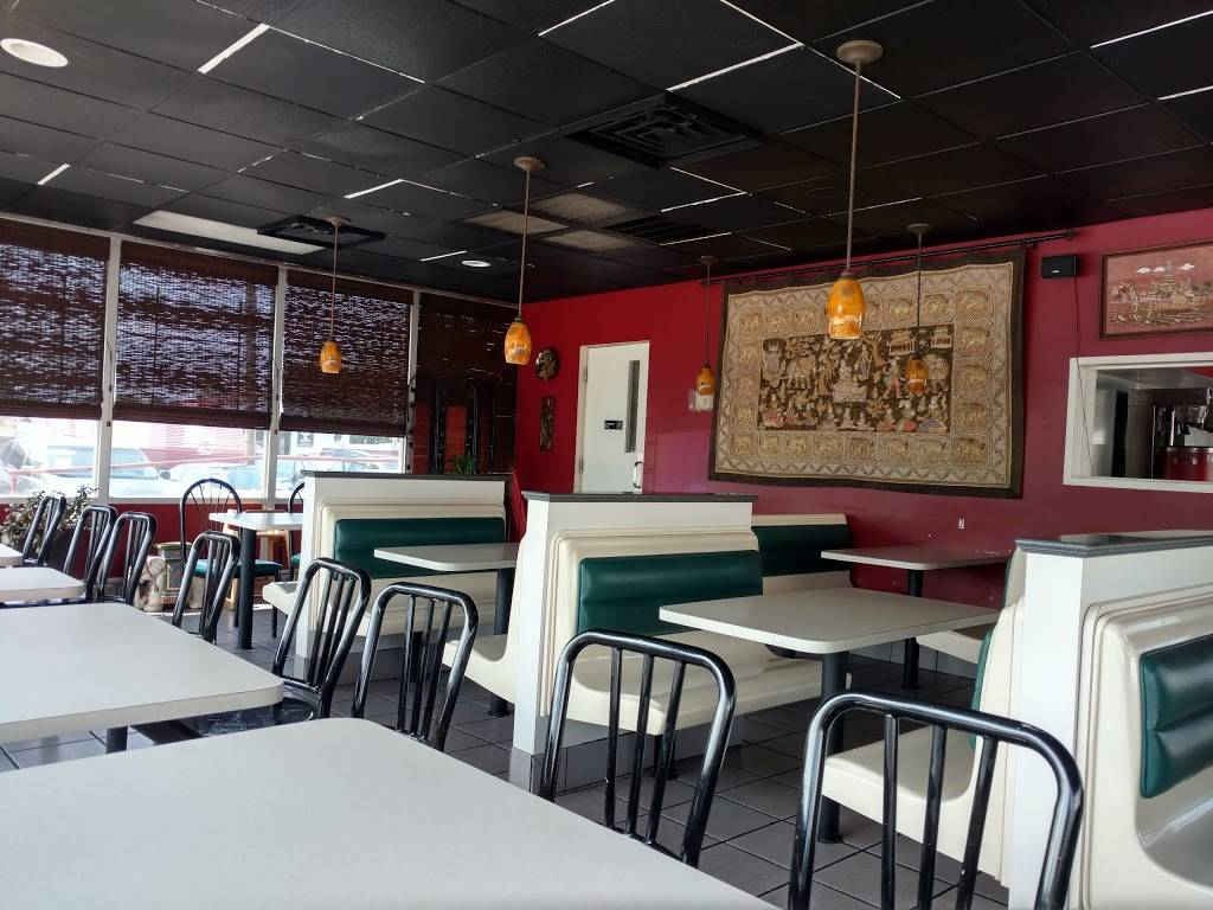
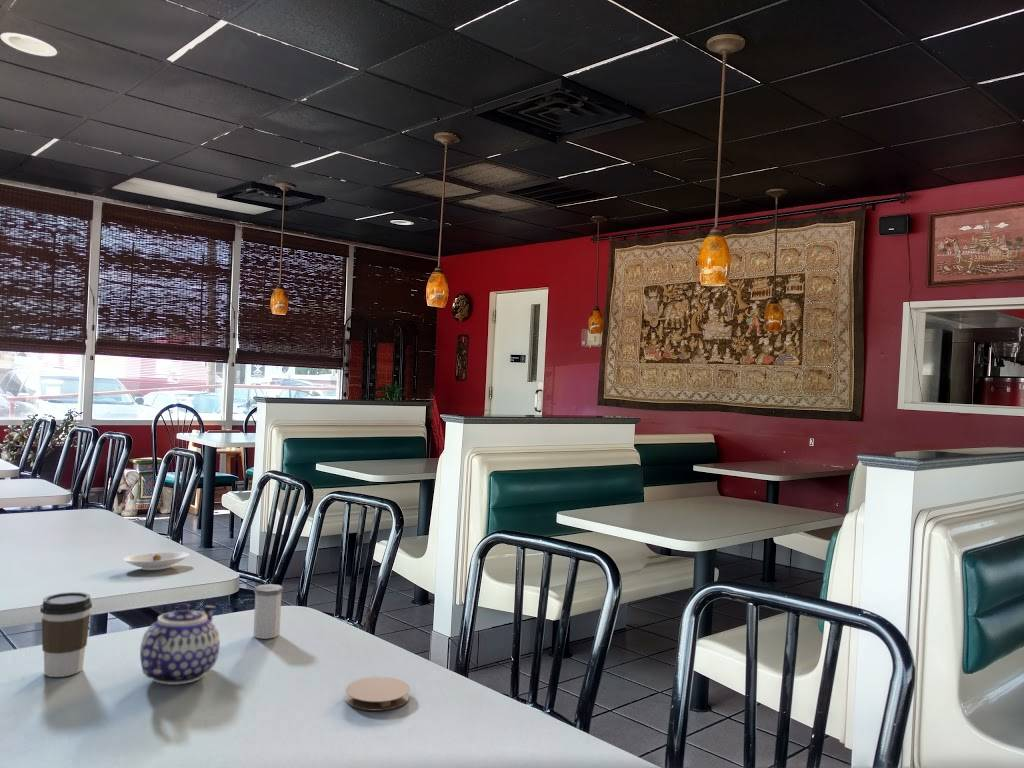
+ coaster (377, 692)
+ salt shaker (267, 611)
+ saucer (156, 560)
+ teapot (181, 639)
+ coffee cup (65, 634)
